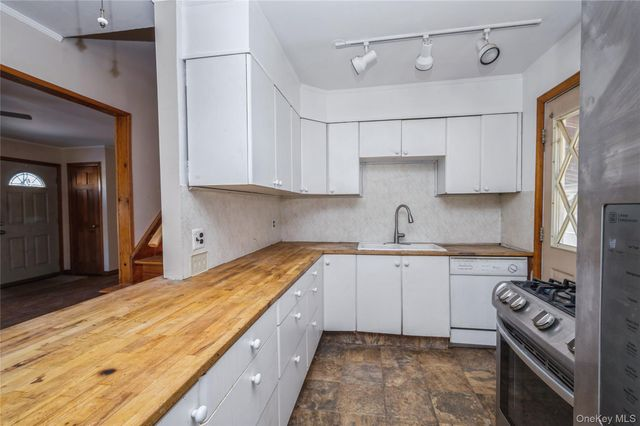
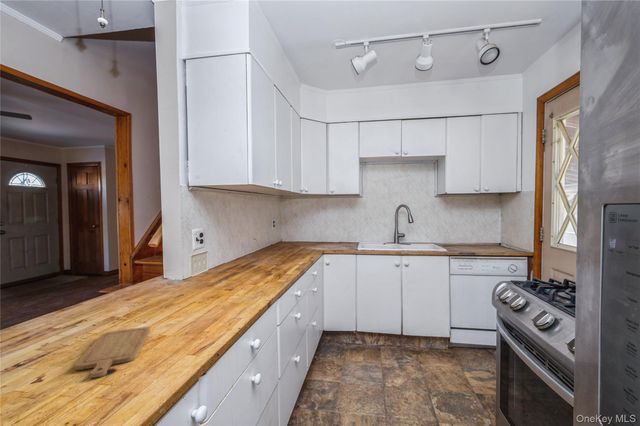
+ chopping board (114, 349)
